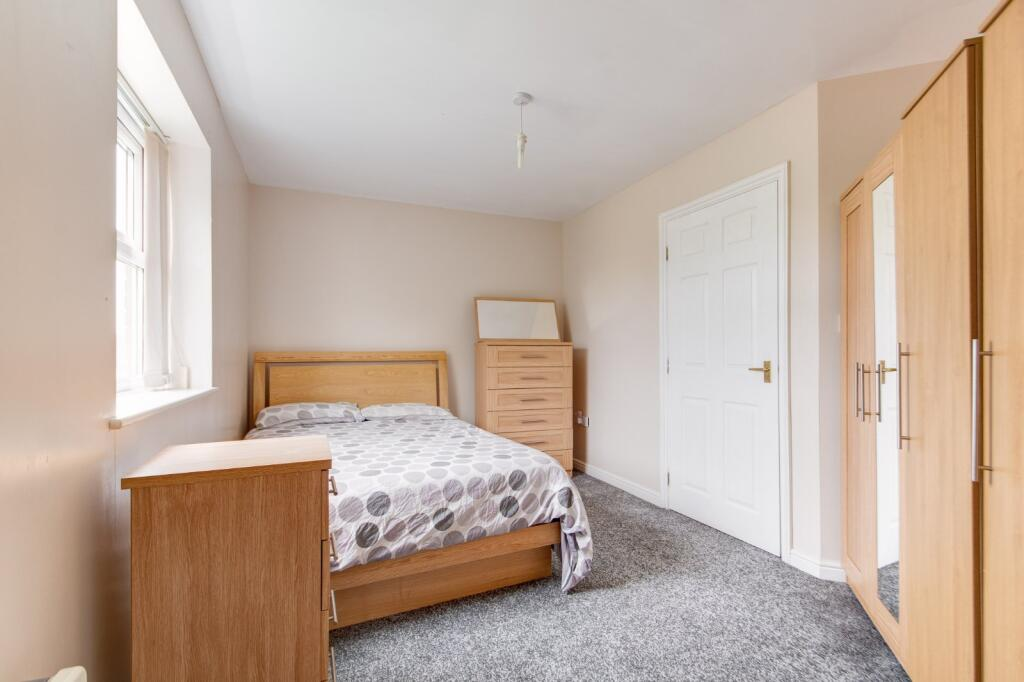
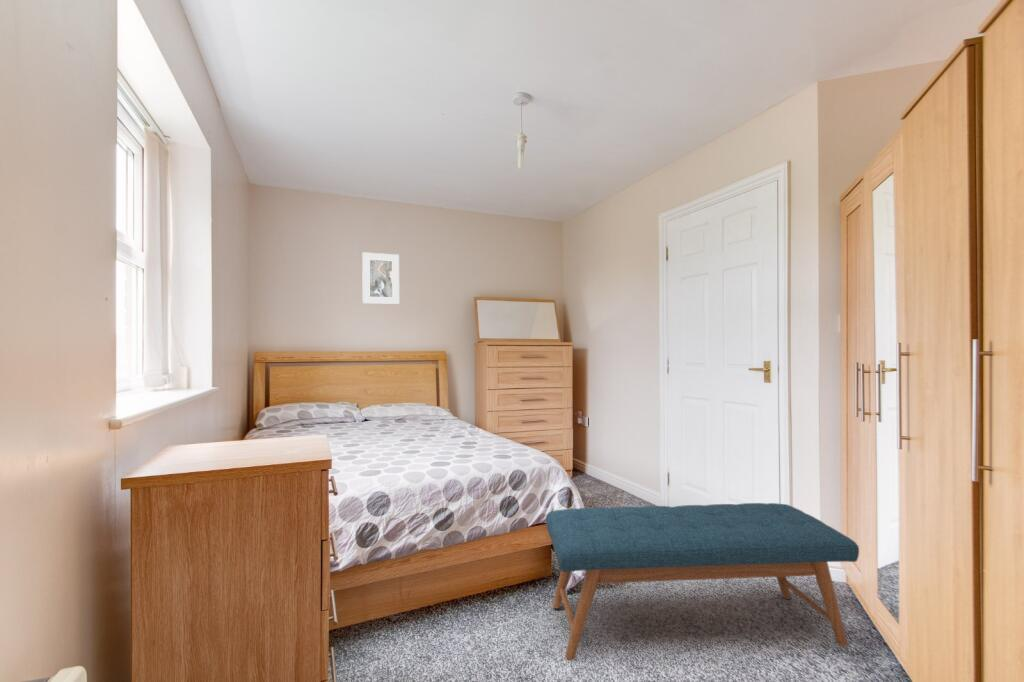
+ bench (689, 570)
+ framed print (381, 278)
